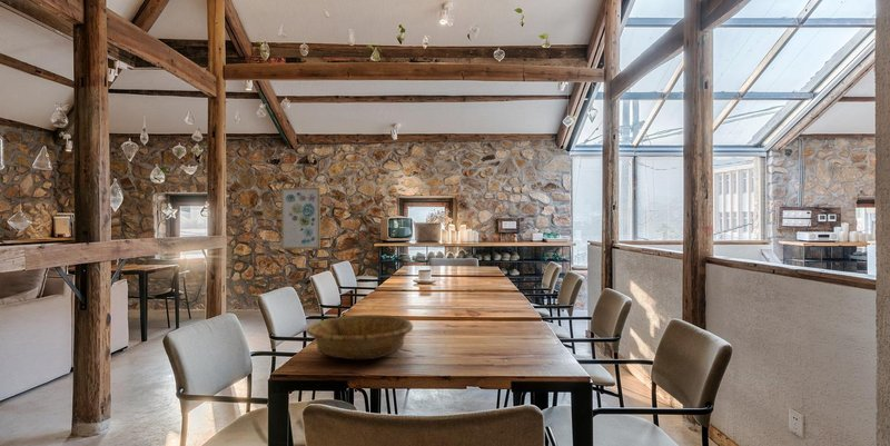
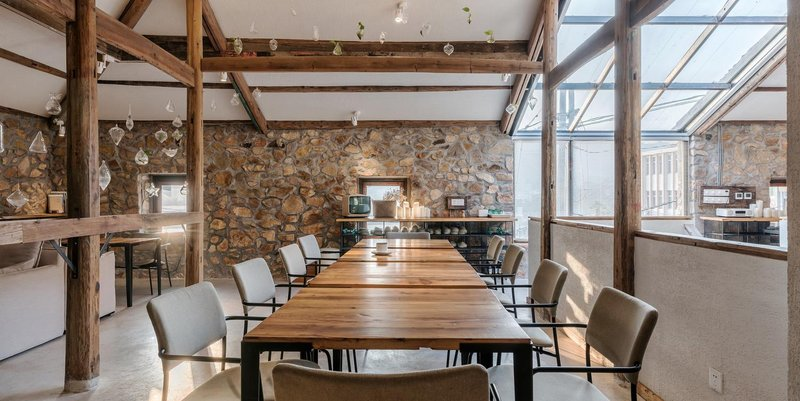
- ceramic bowl (360, 338)
- wall art (300, 218)
